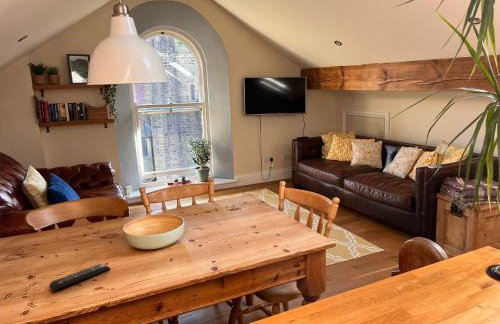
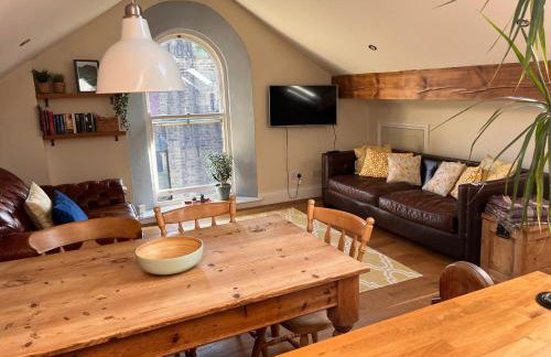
- remote control (81, 276)
